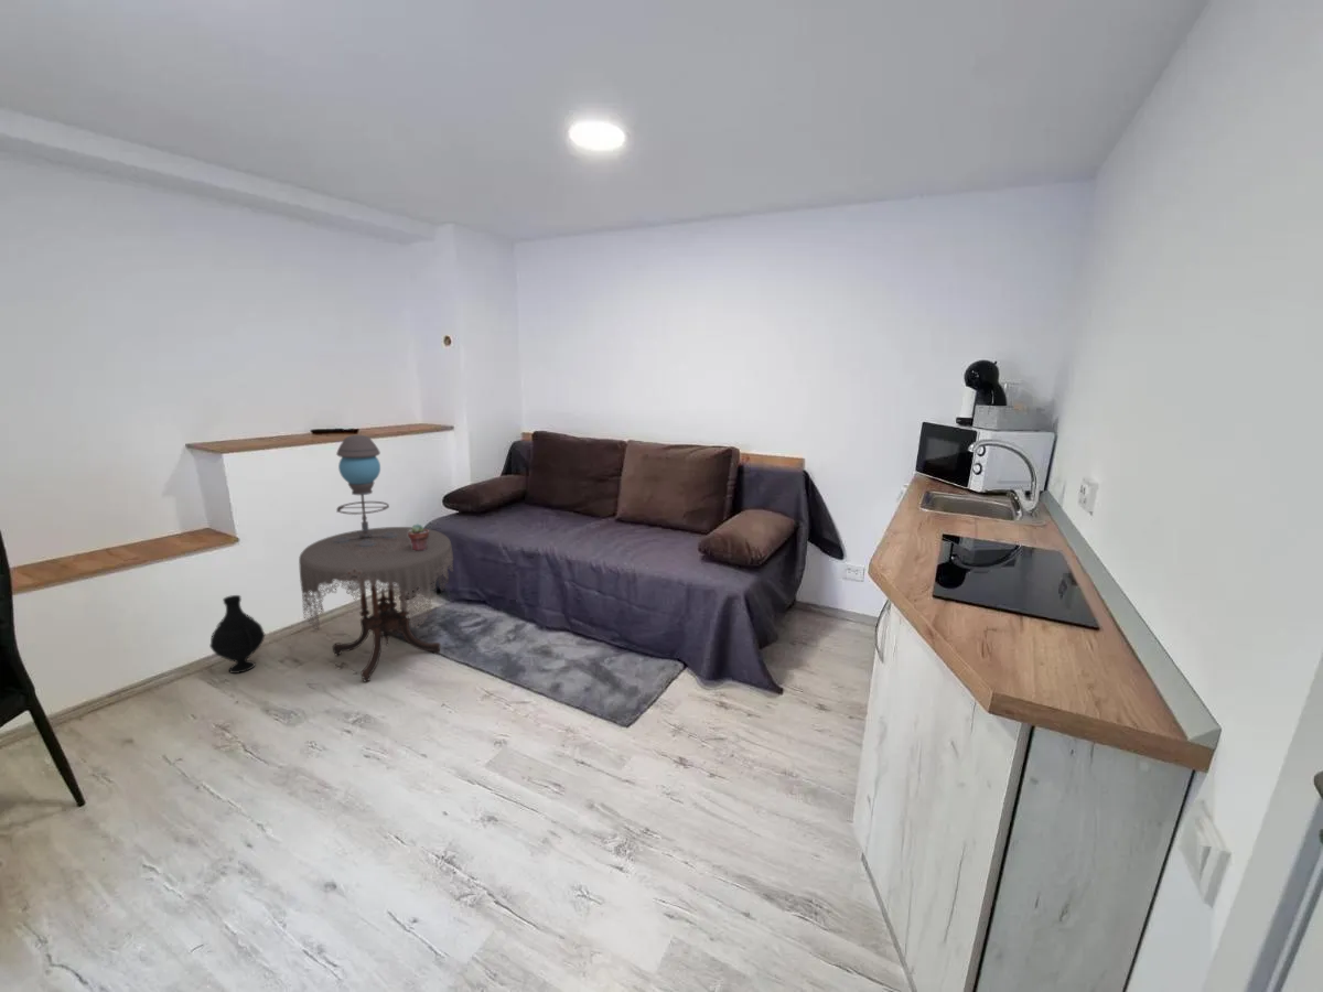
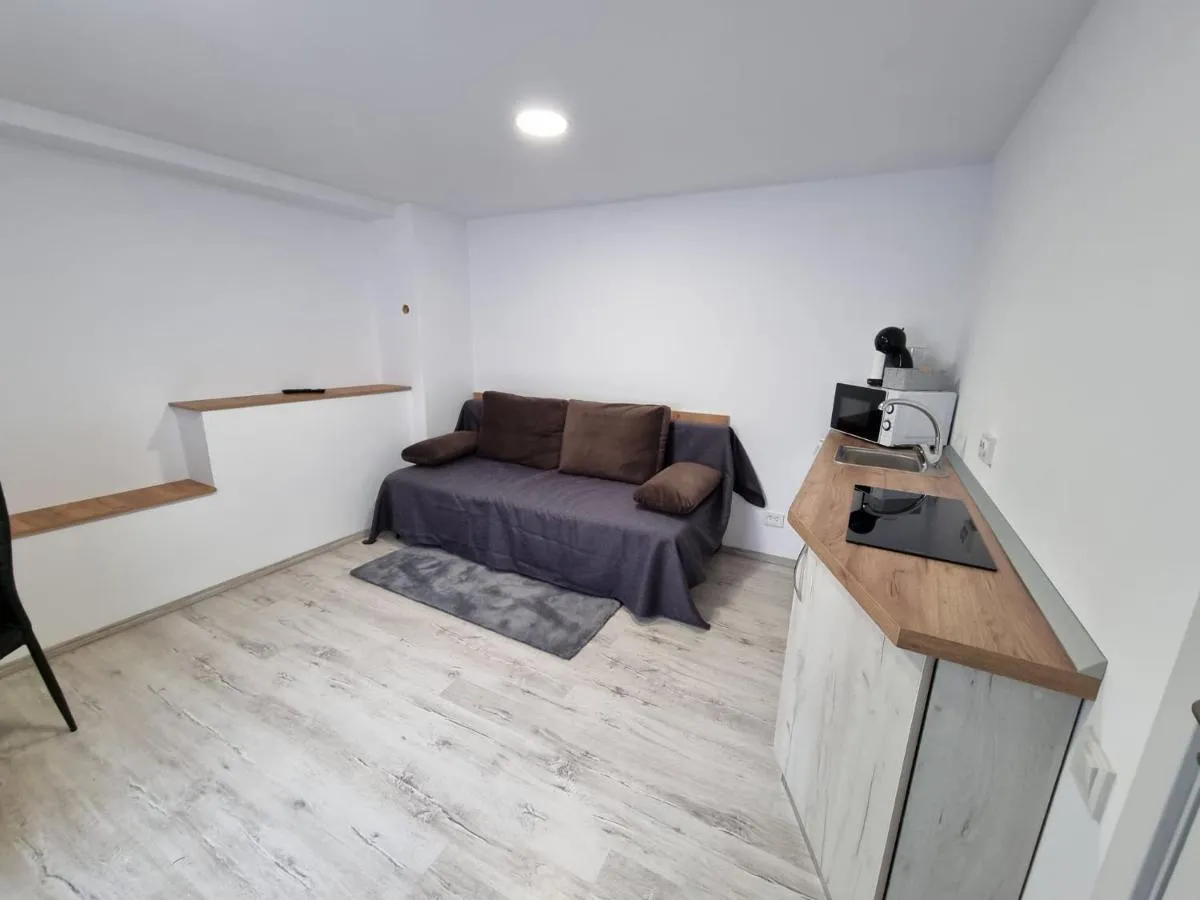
- vase (237, 633)
- side table (384, 601)
- table lamp (362, 487)
- potted succulent (418, 536)
